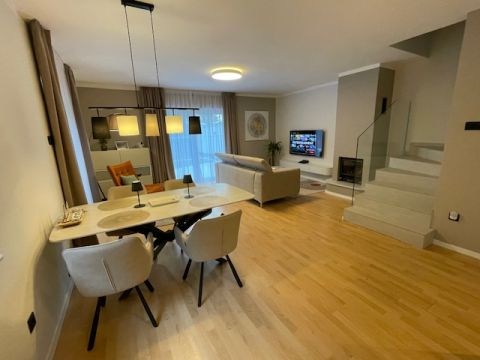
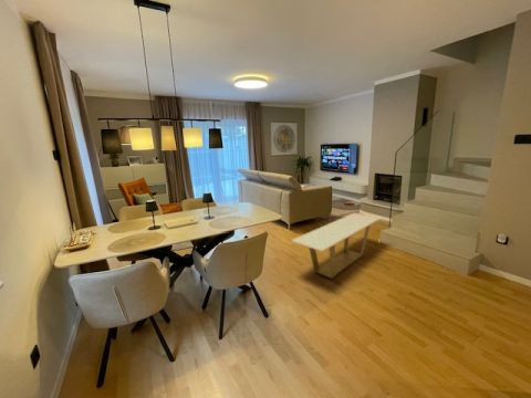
+ coffee table (344, 245)
